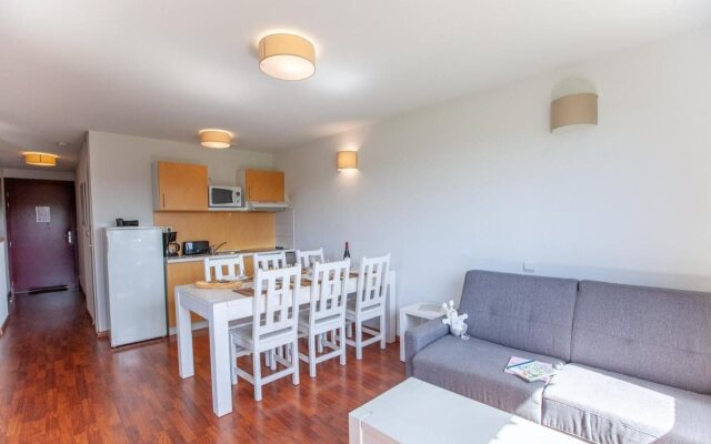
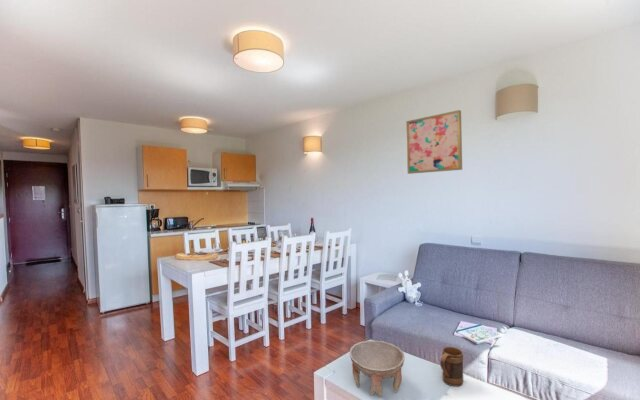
+ bowl (377, 368)
+ wall art (432, 144)
+ mug (450, 367)
